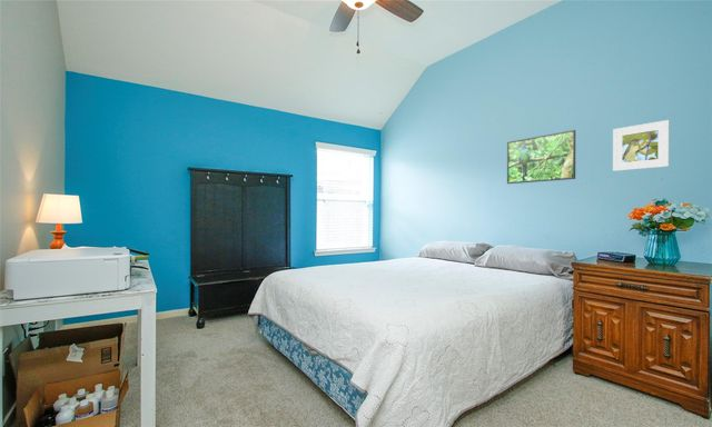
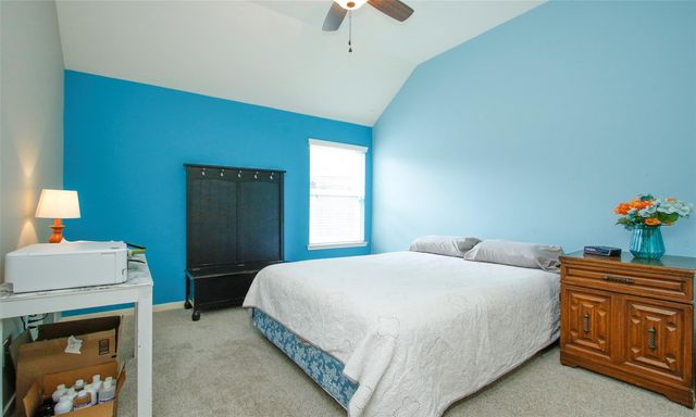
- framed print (538, 159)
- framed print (640, 147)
